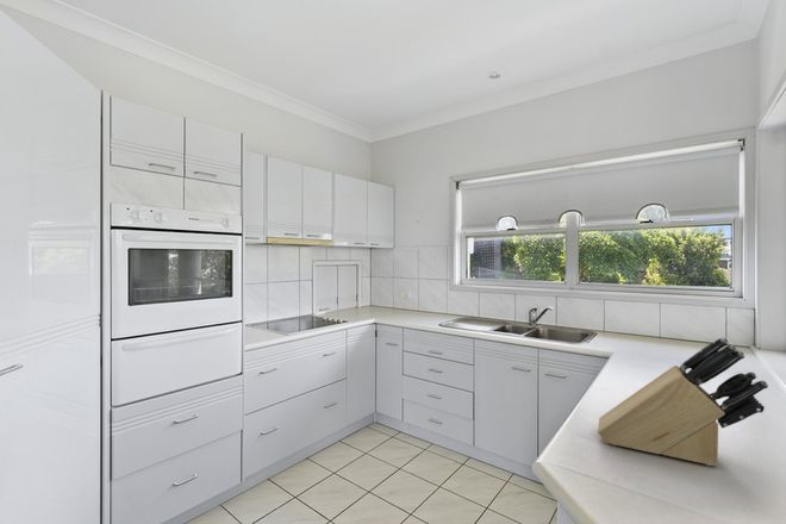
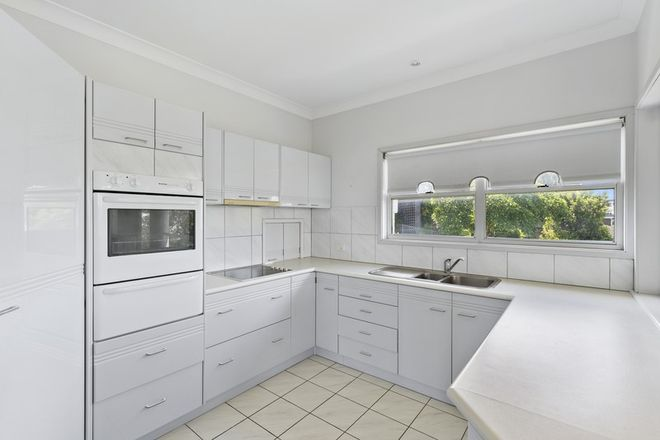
- knife block (673, 392)
